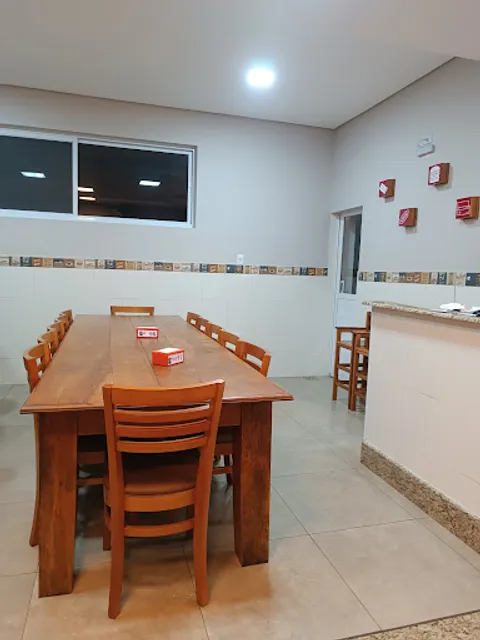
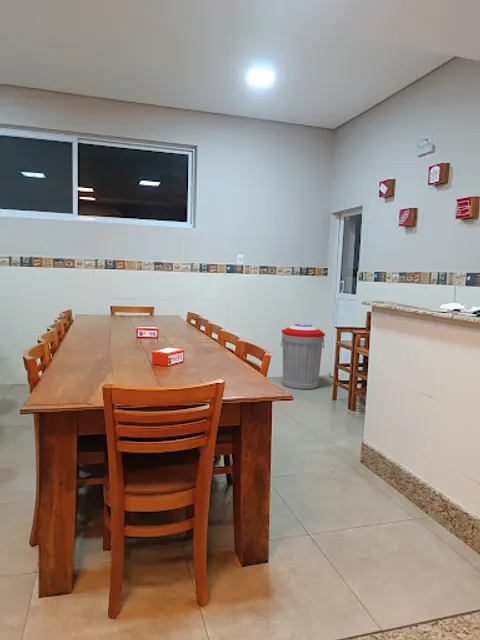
+ trash can (301, 354)
